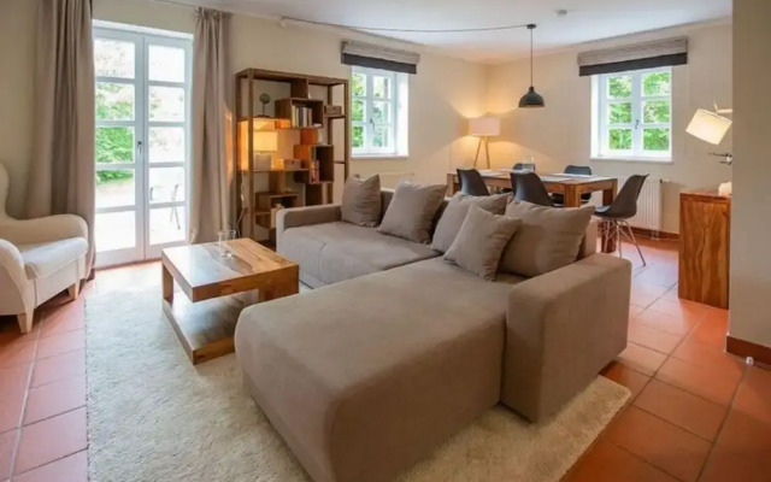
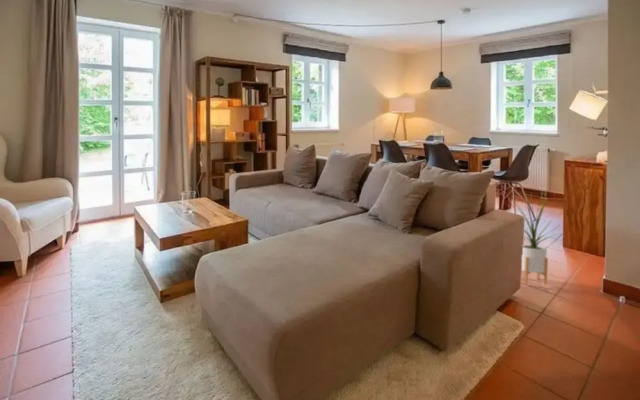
+ house plant (535, 236)
